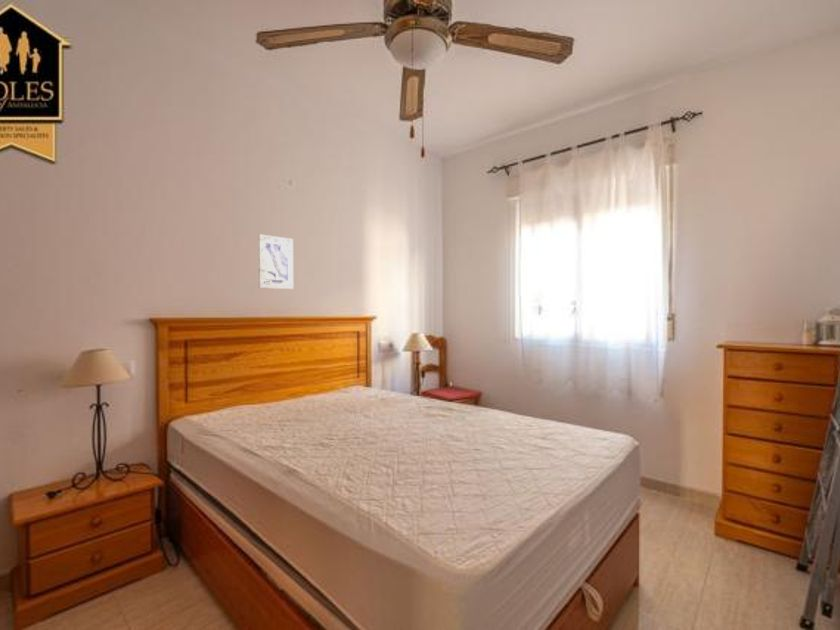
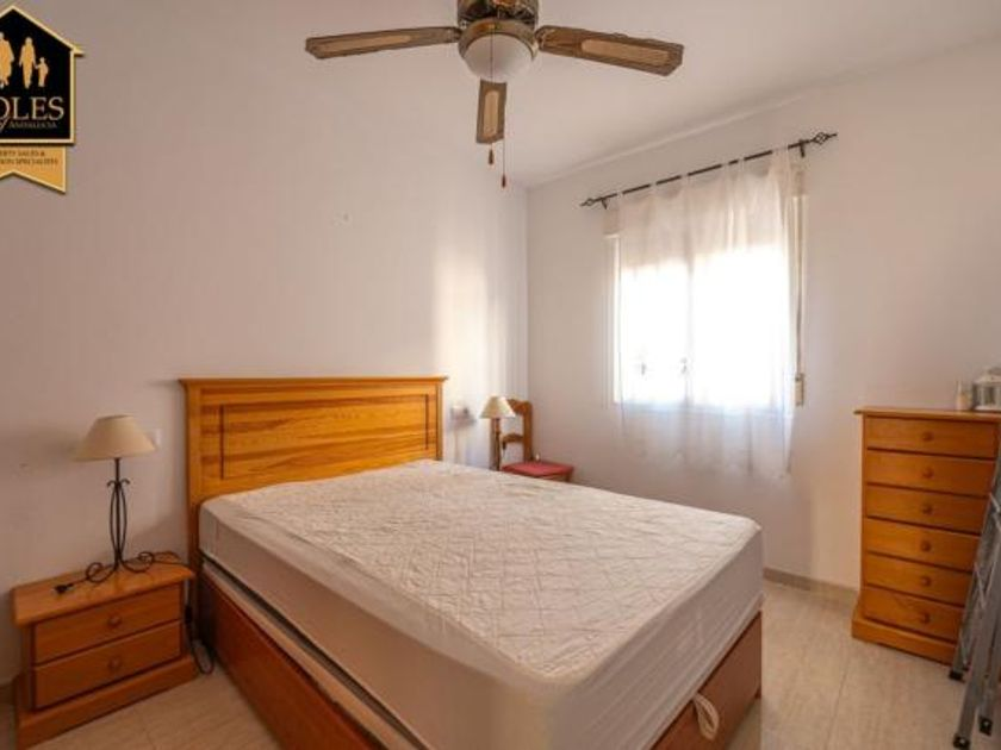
- wall art (276, 262)
